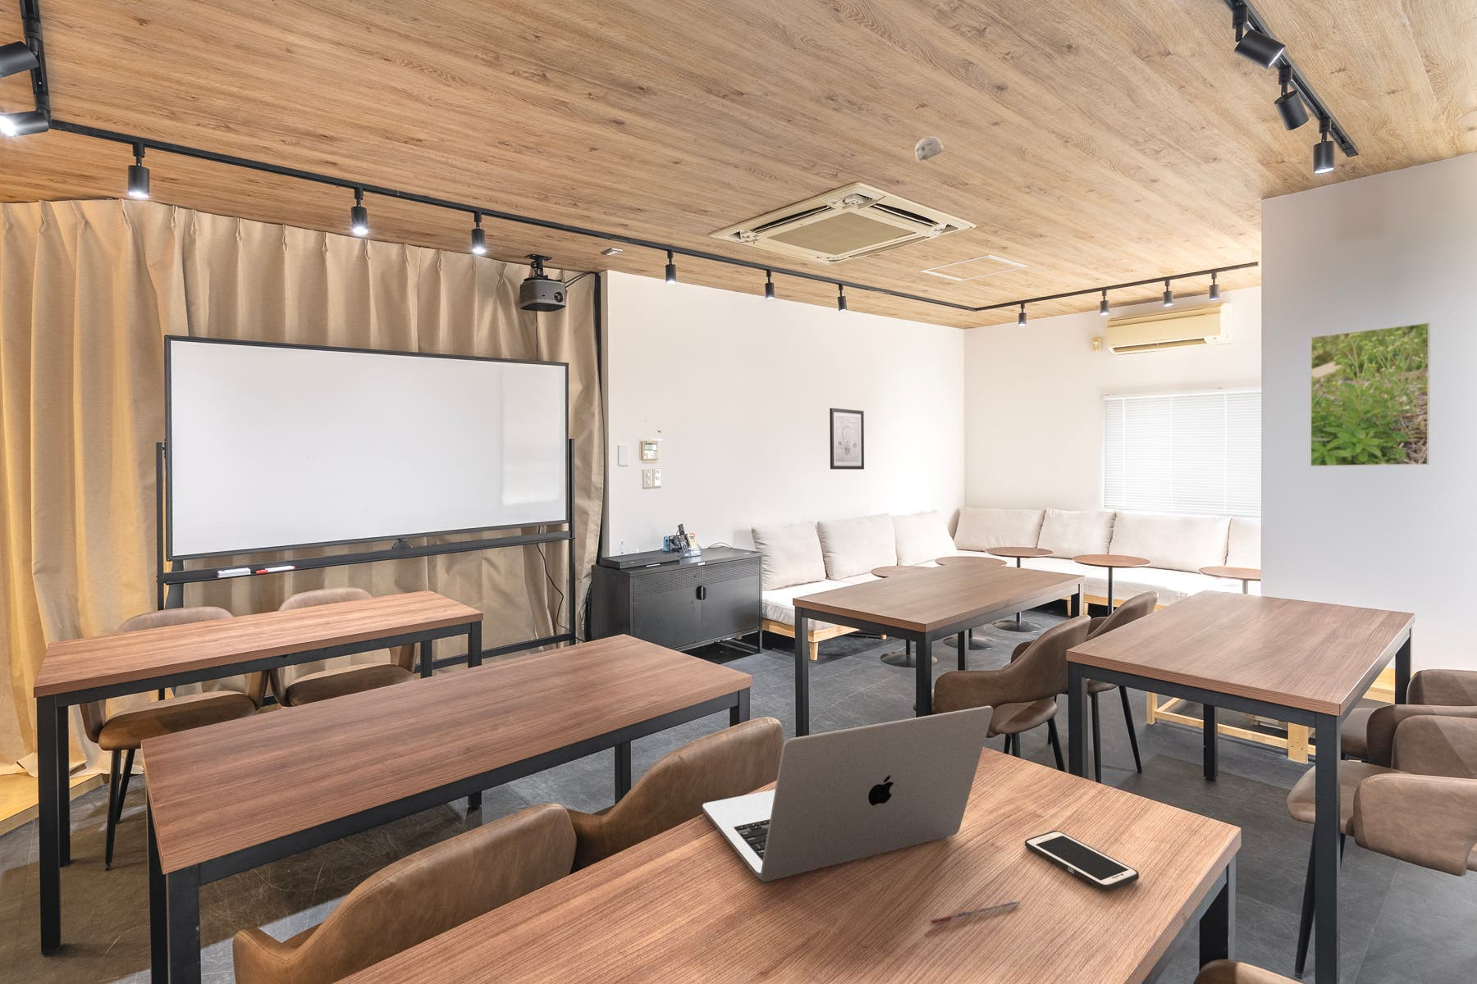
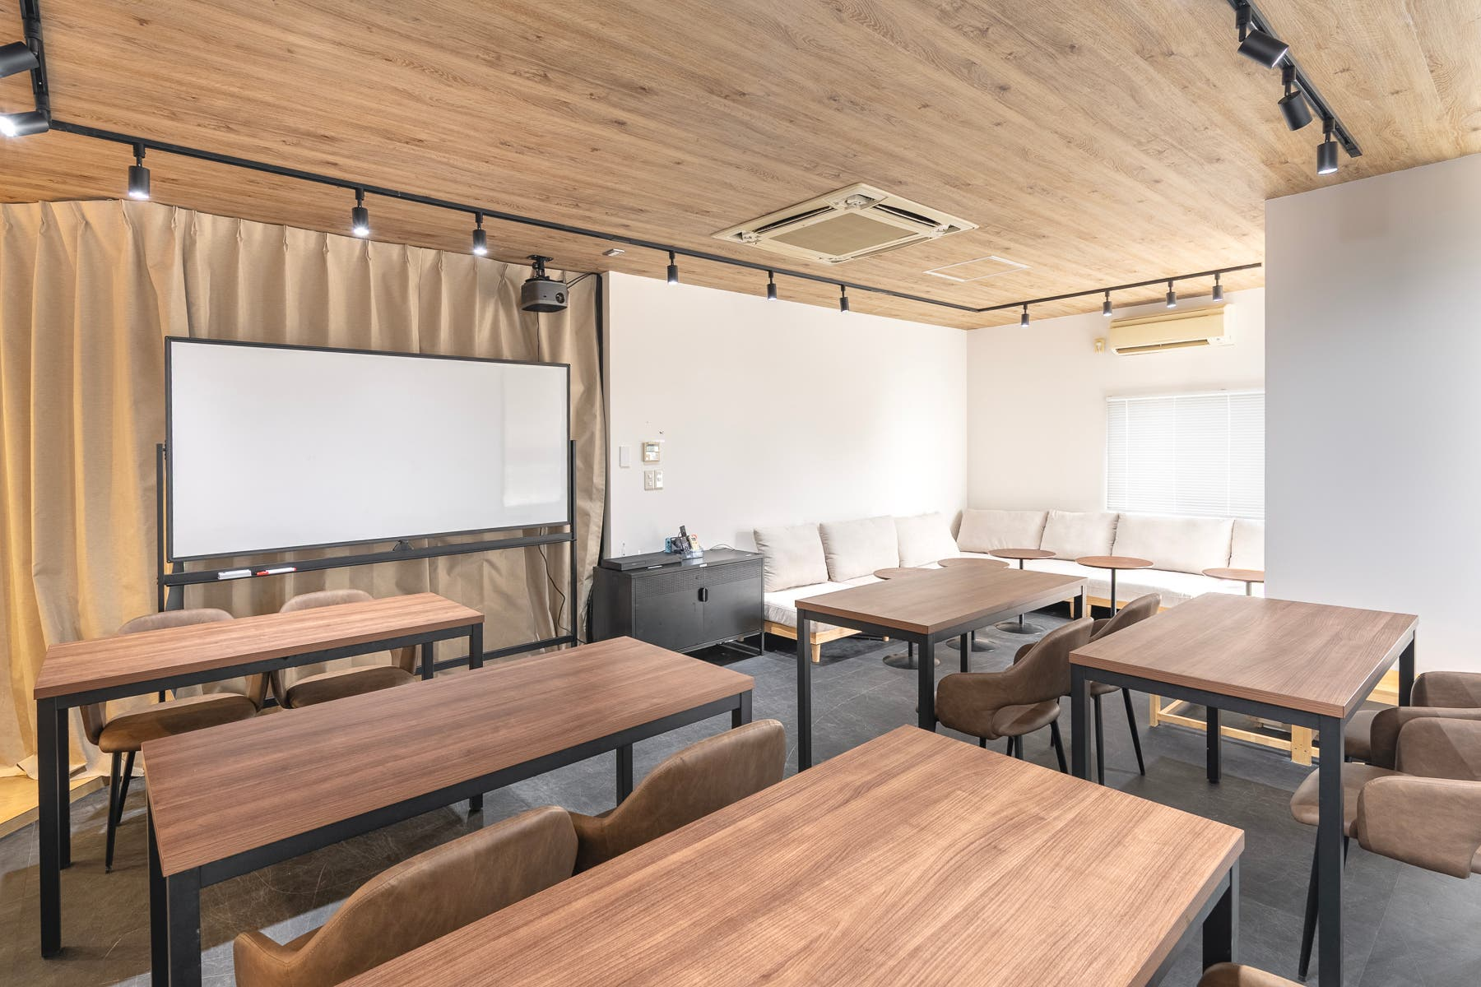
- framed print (1367, 398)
- laptop (836, 762)
- smoke detector (929, 150)
- pen (976, 912)
- cell phone (1079, 859)
- wall art (847, 438)
